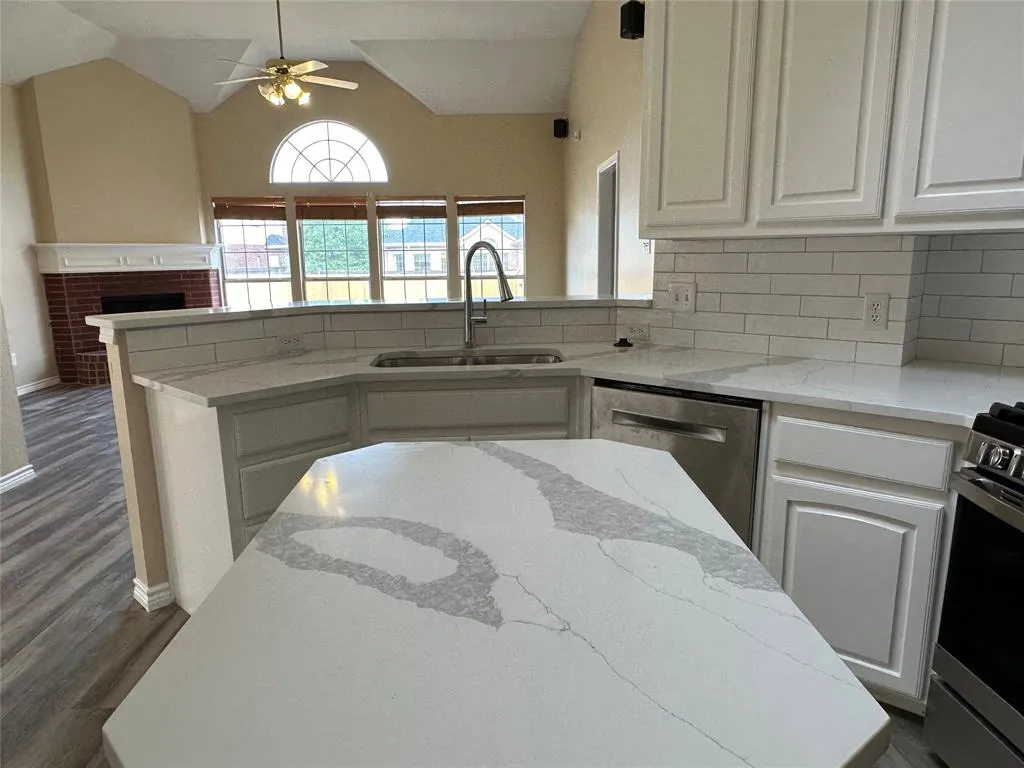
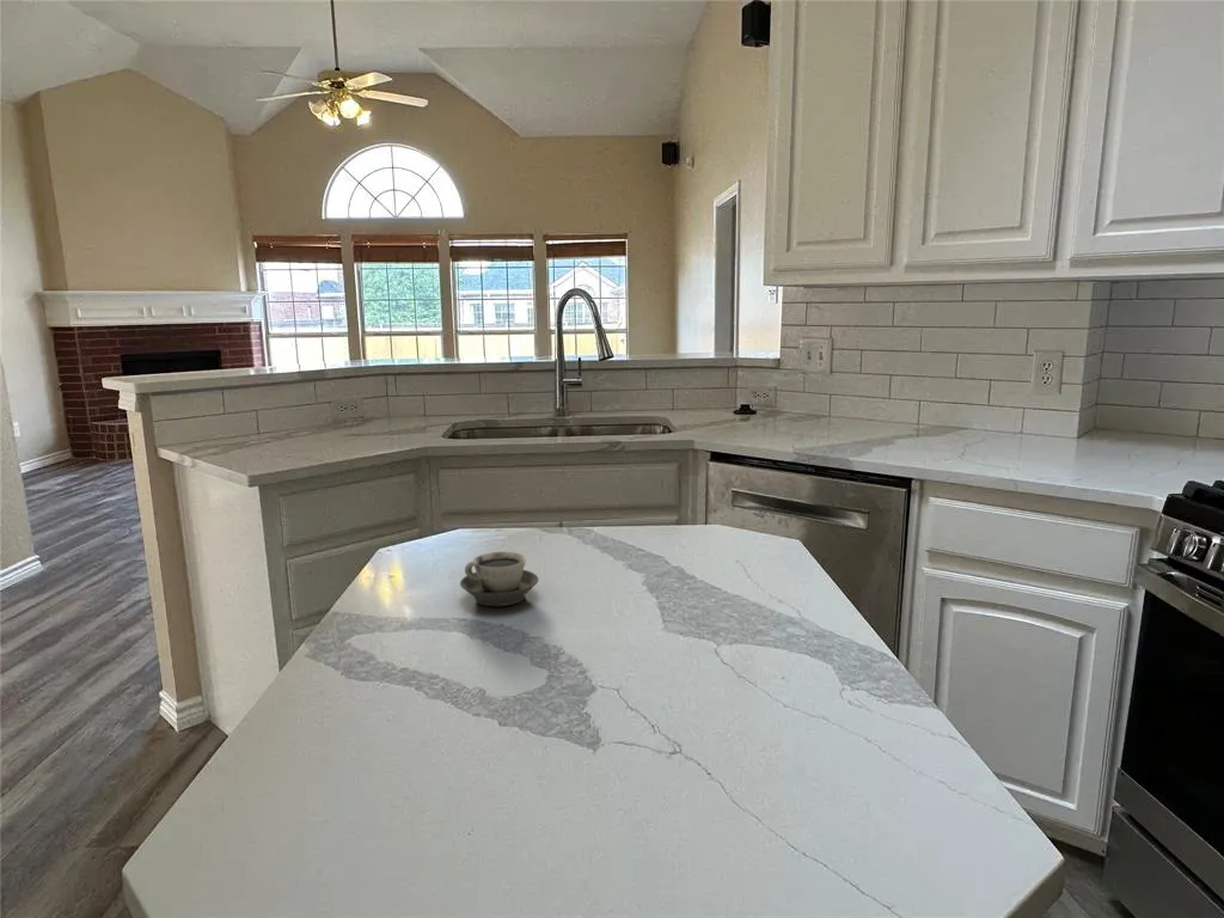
+ cup (498, 577)
